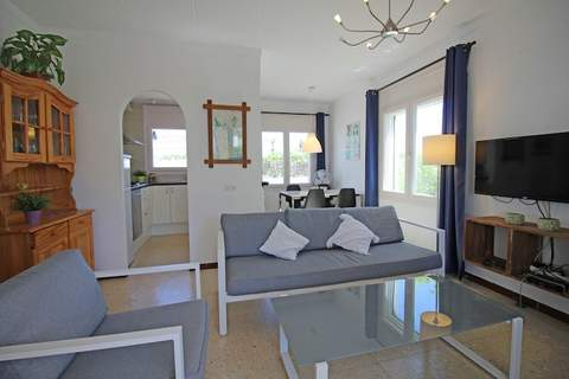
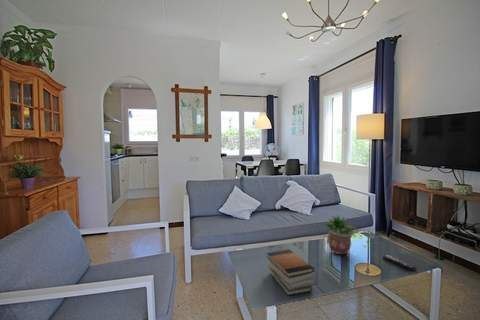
+ potted plant (340, 233)
+ book stack (289, 270)
+ remote control (398, 262)
